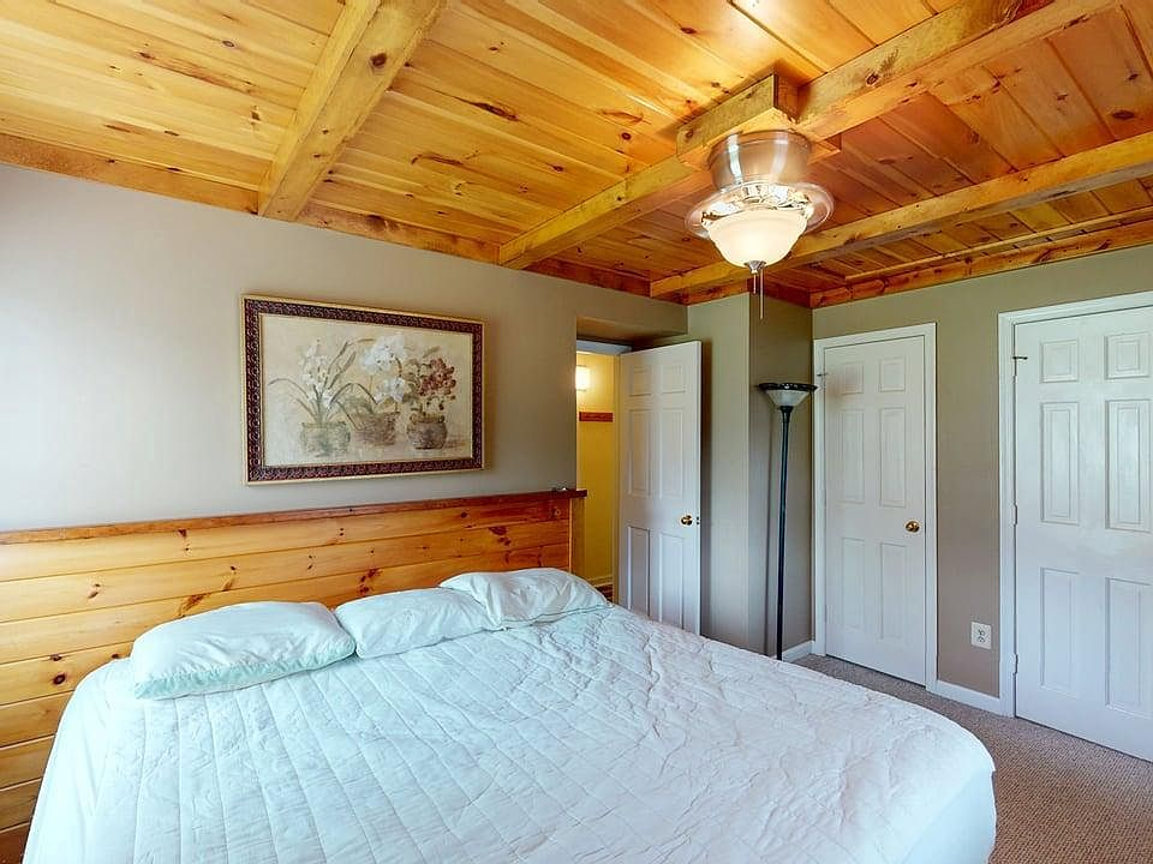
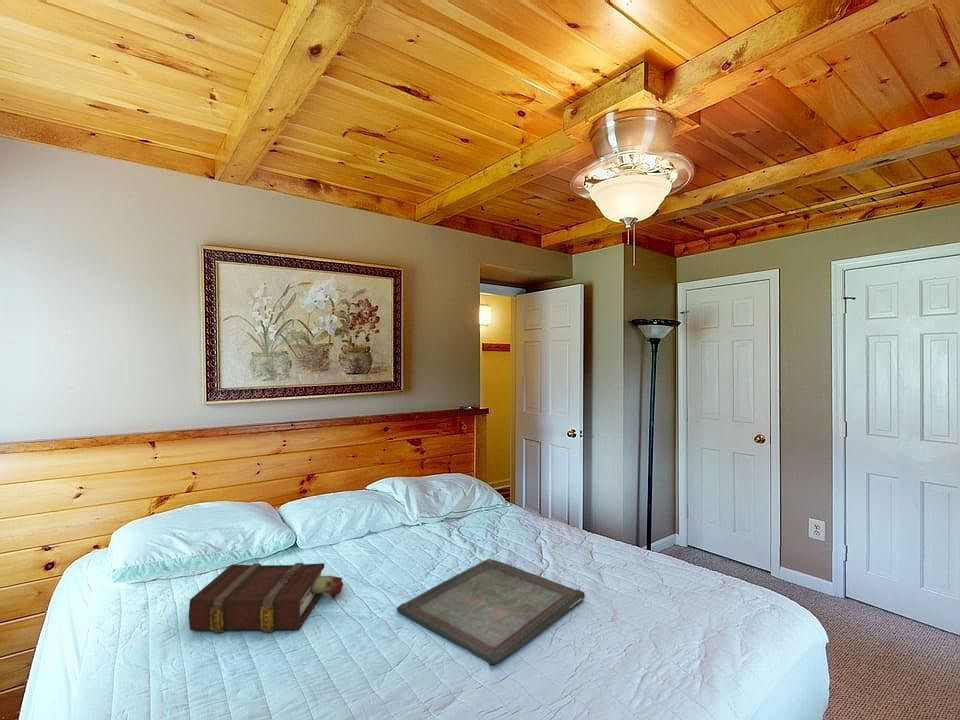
+ serving tray (491, 601)
+ book (274, 595)
